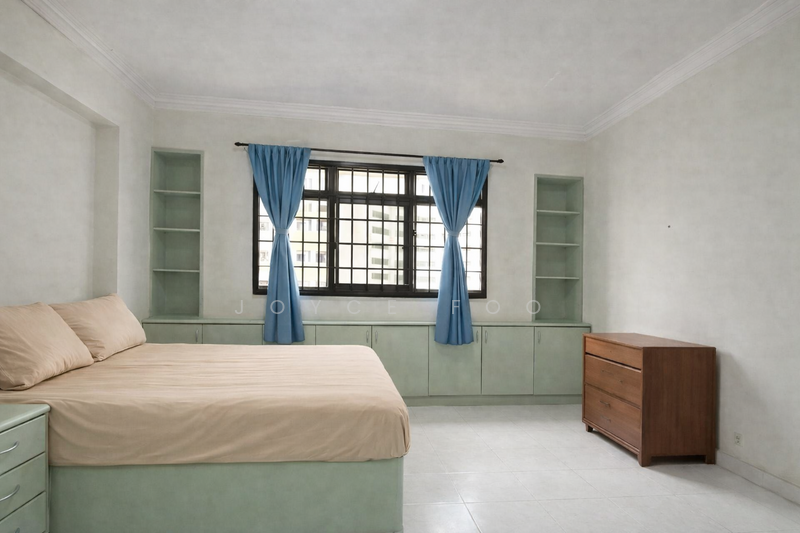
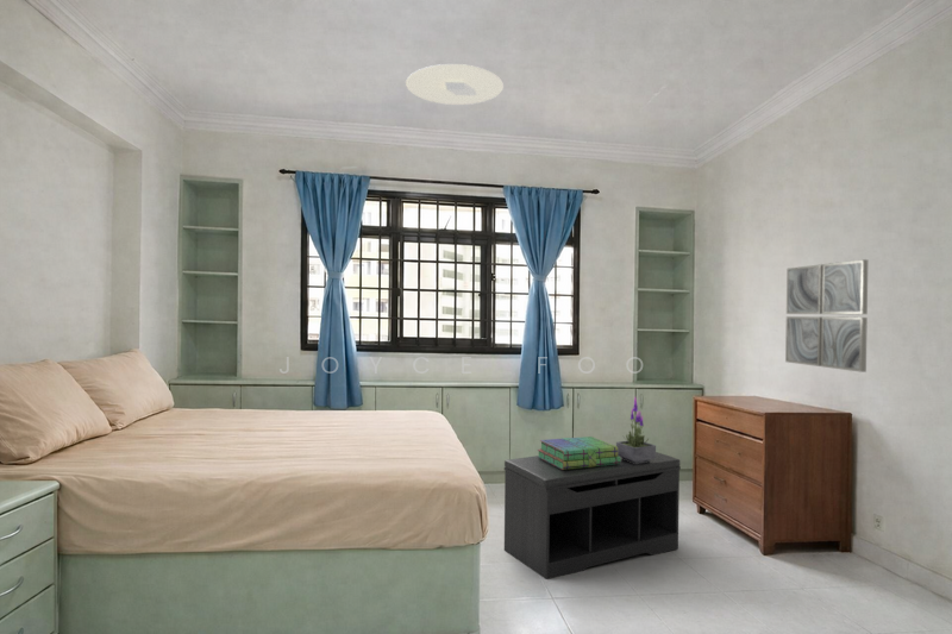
+ bench (593, 503)
+ wall art (822, 316)
+ ceiling light (455, 81)
+ potted plant (635, 428)
+ stack of books (577, 452)
